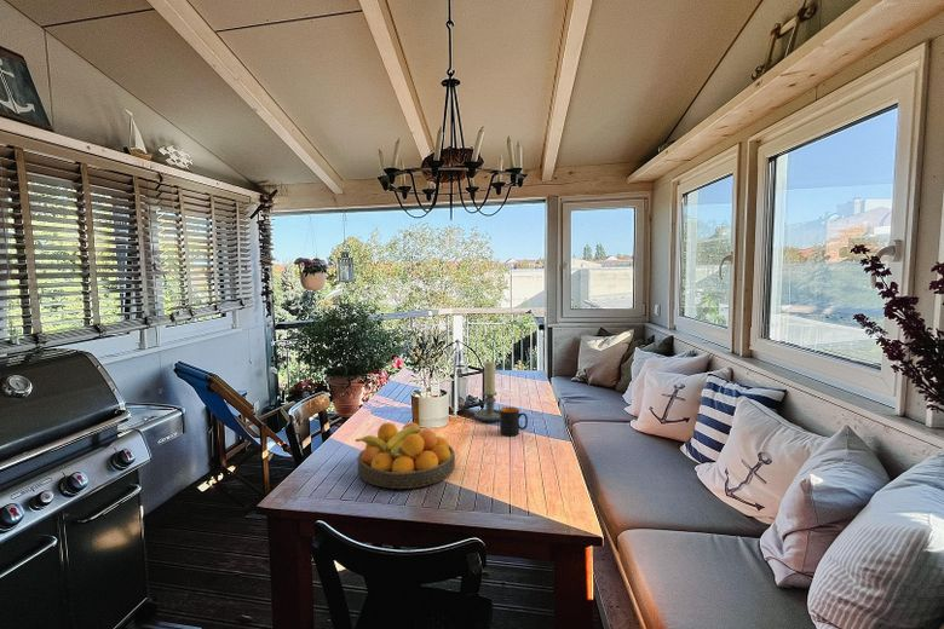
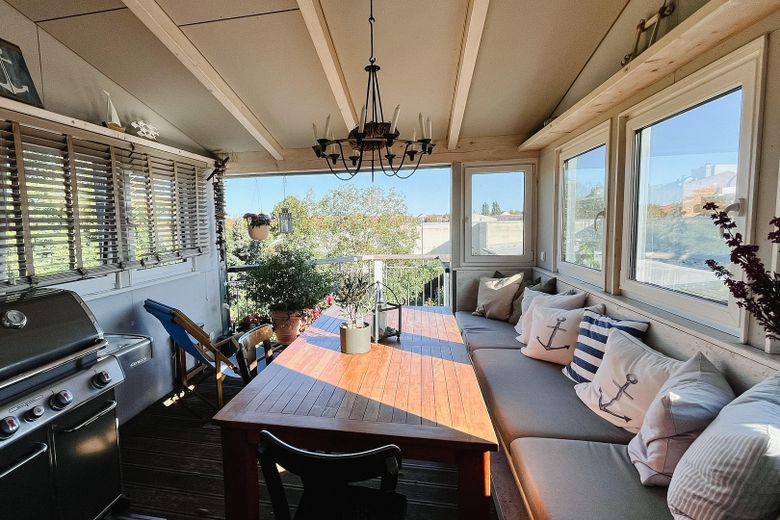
- mug (513, 421)
- candle holder (493, 389)
- fruit bowl (407, 446)
